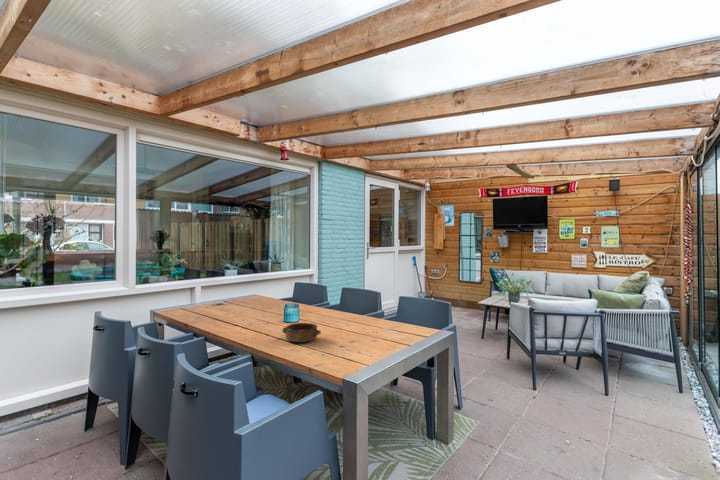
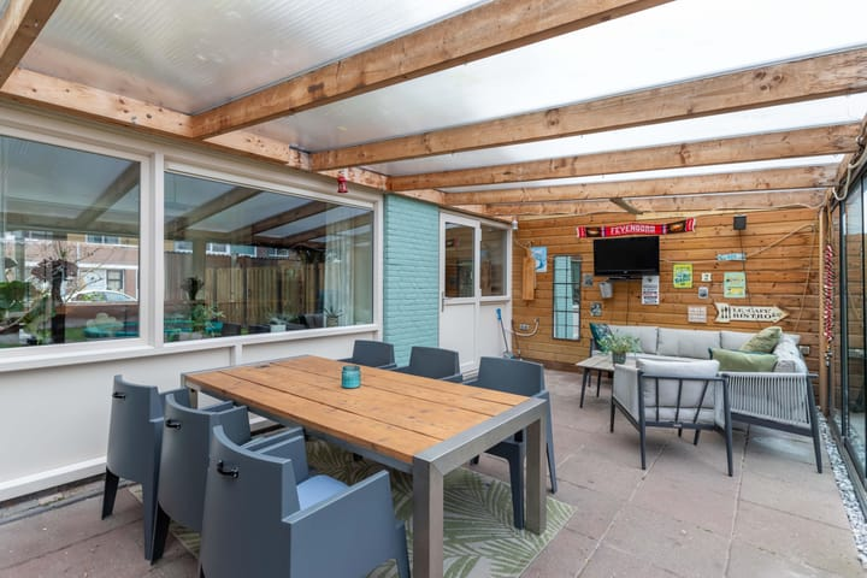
- bowl (301, 332)
